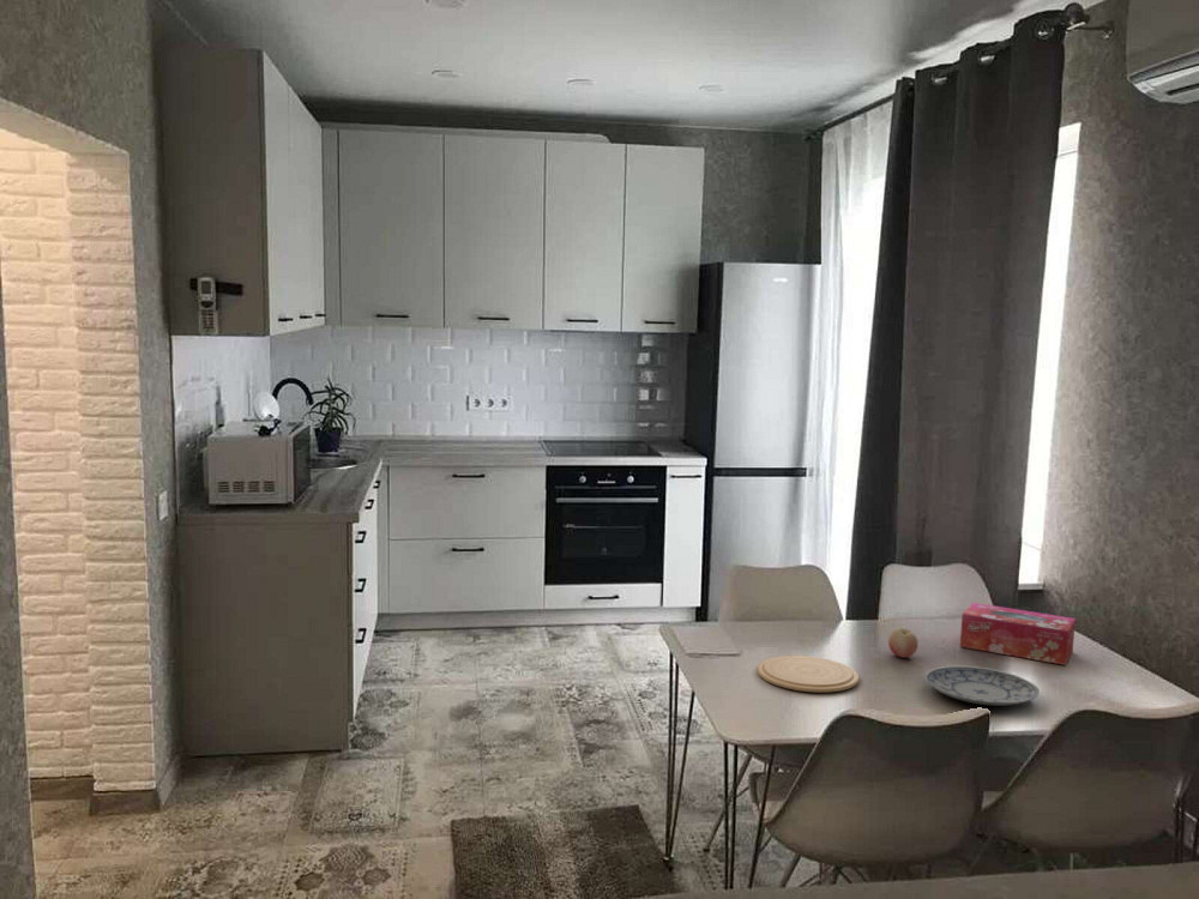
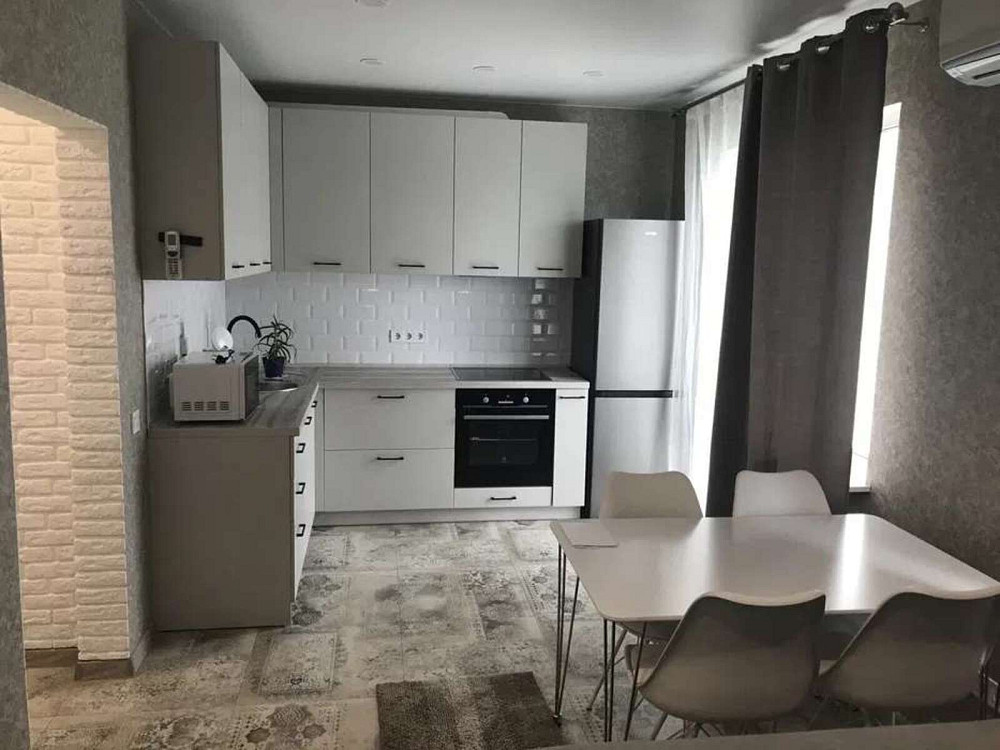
- tissue box (1017, 632)
- plate (807, 671)
- fruit (903, 642)
- plate (980, 688)
